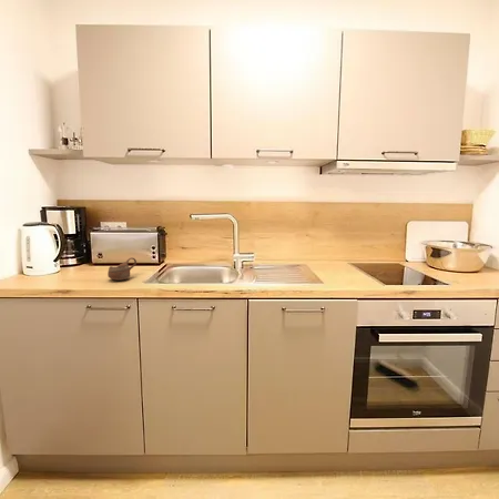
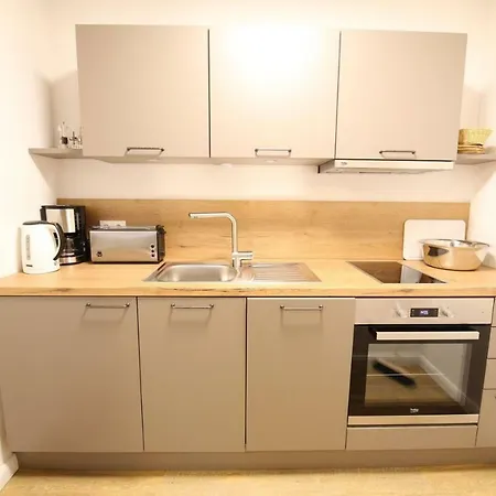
- cup (122, 268)
